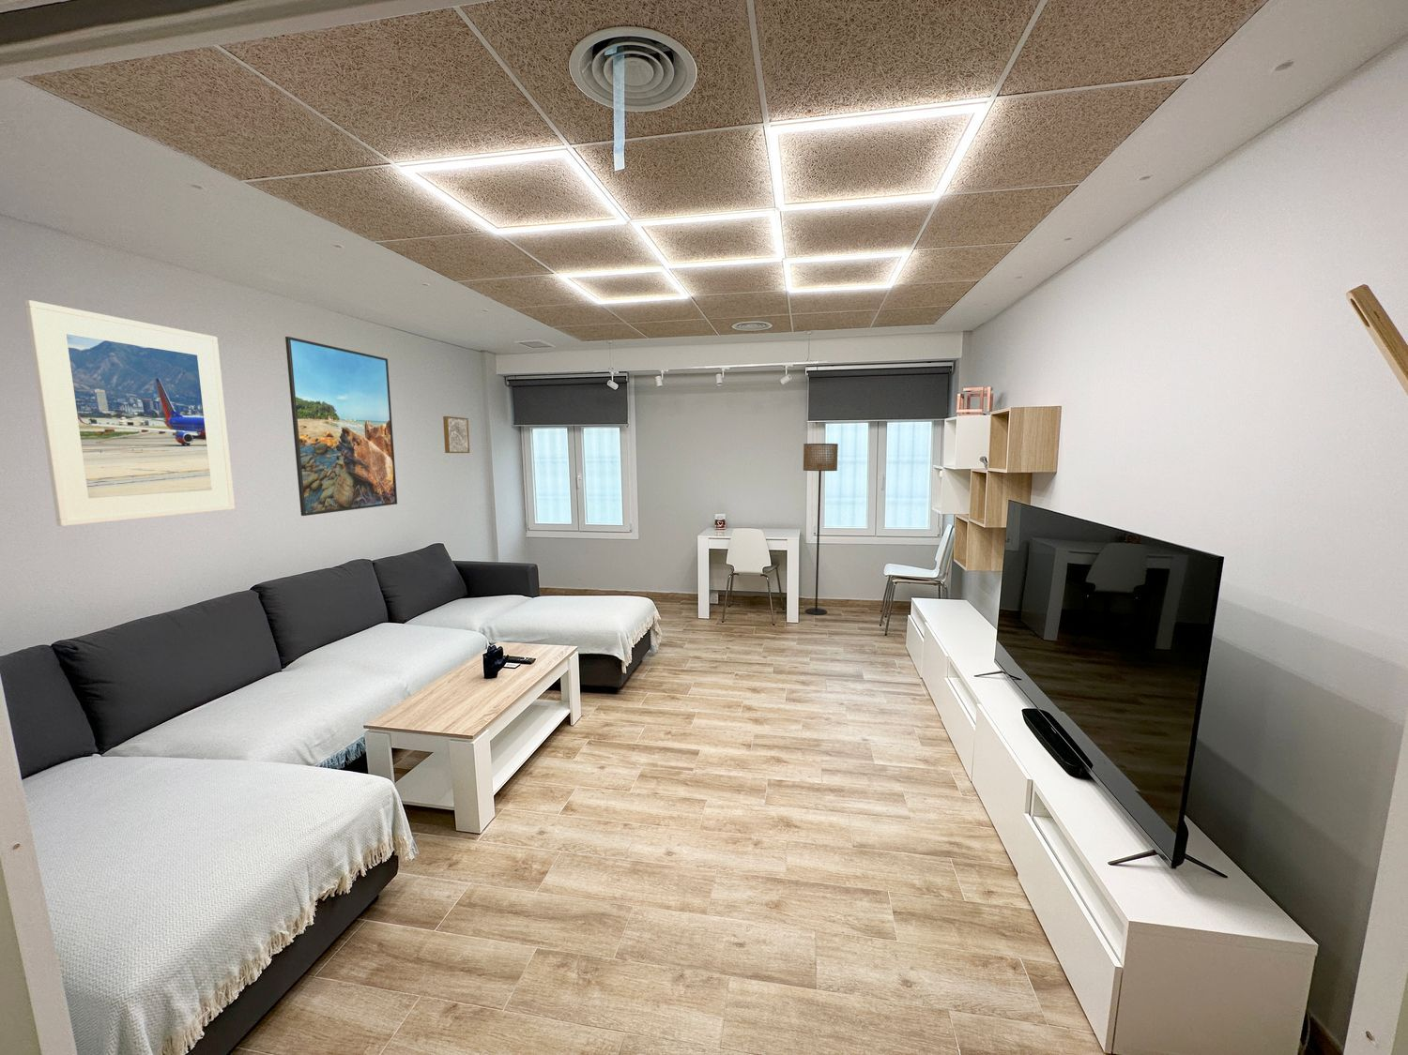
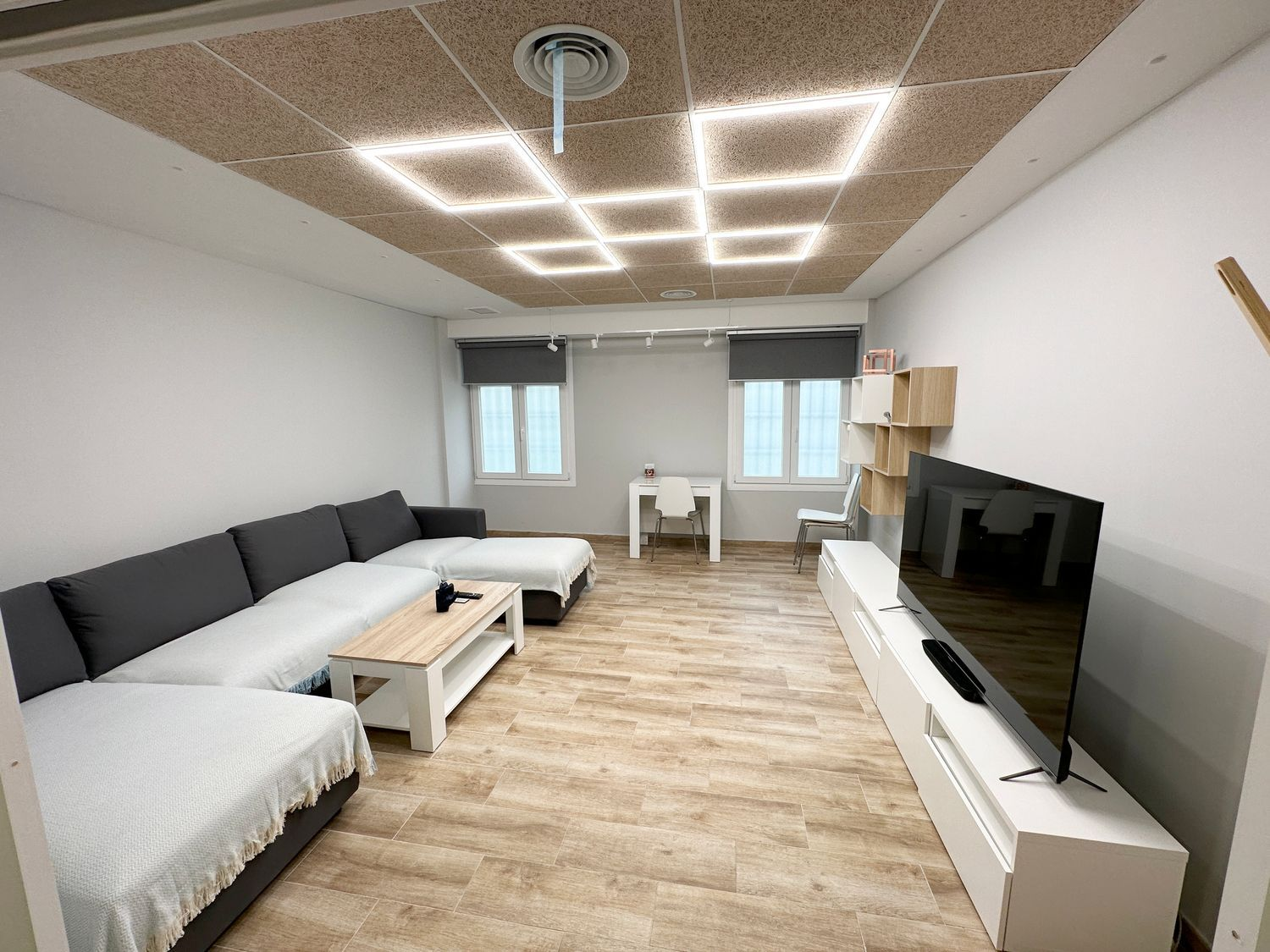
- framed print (347, 430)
- wall art (456, 436)
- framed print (145, 420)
- floor lamp (817, 529)
